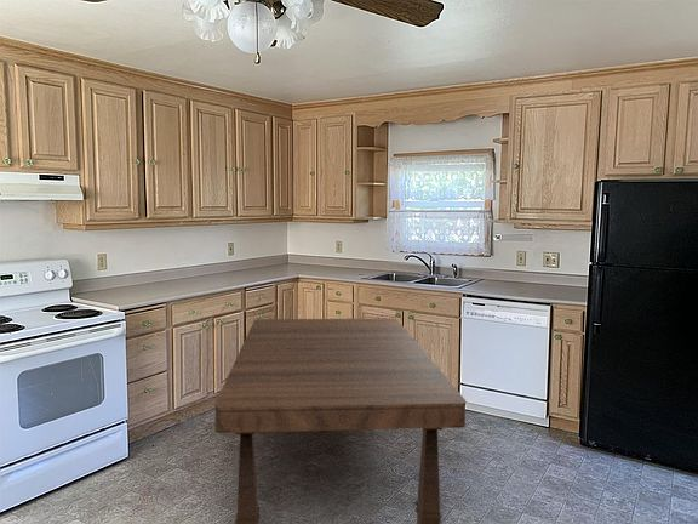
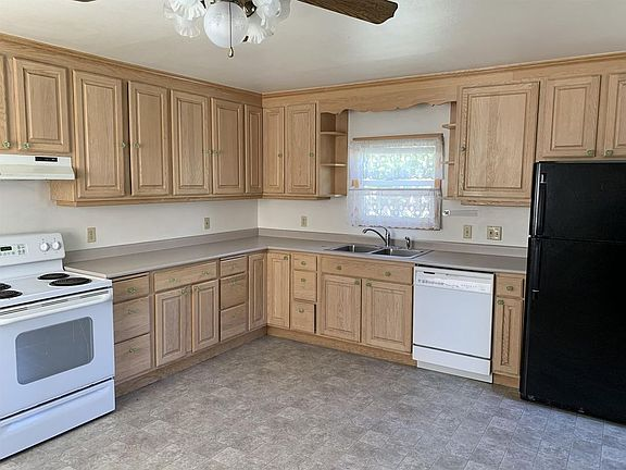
- dining table (331, 405)
